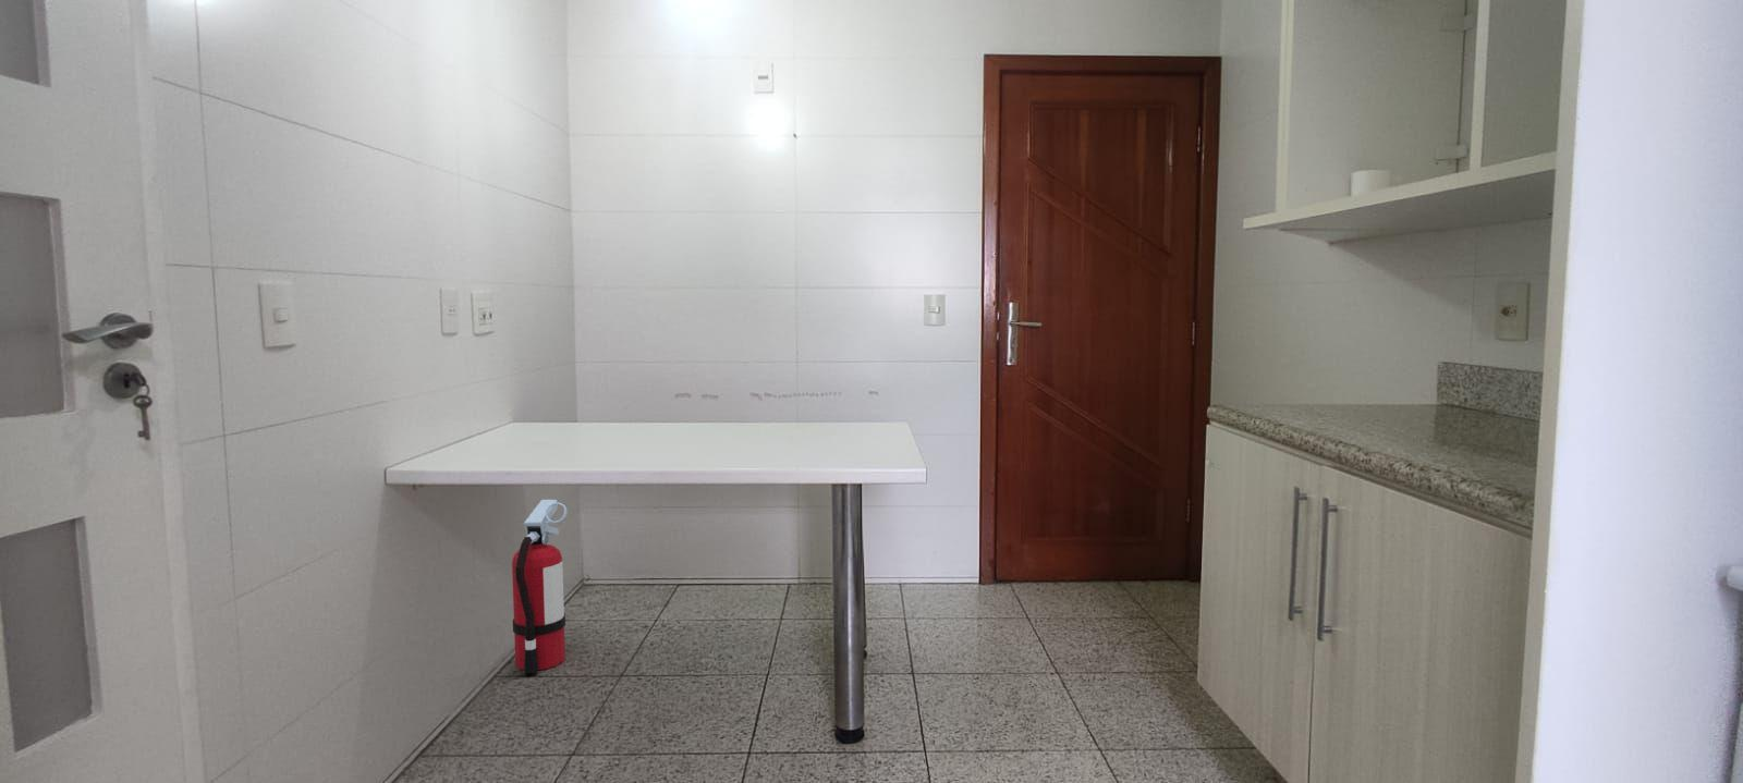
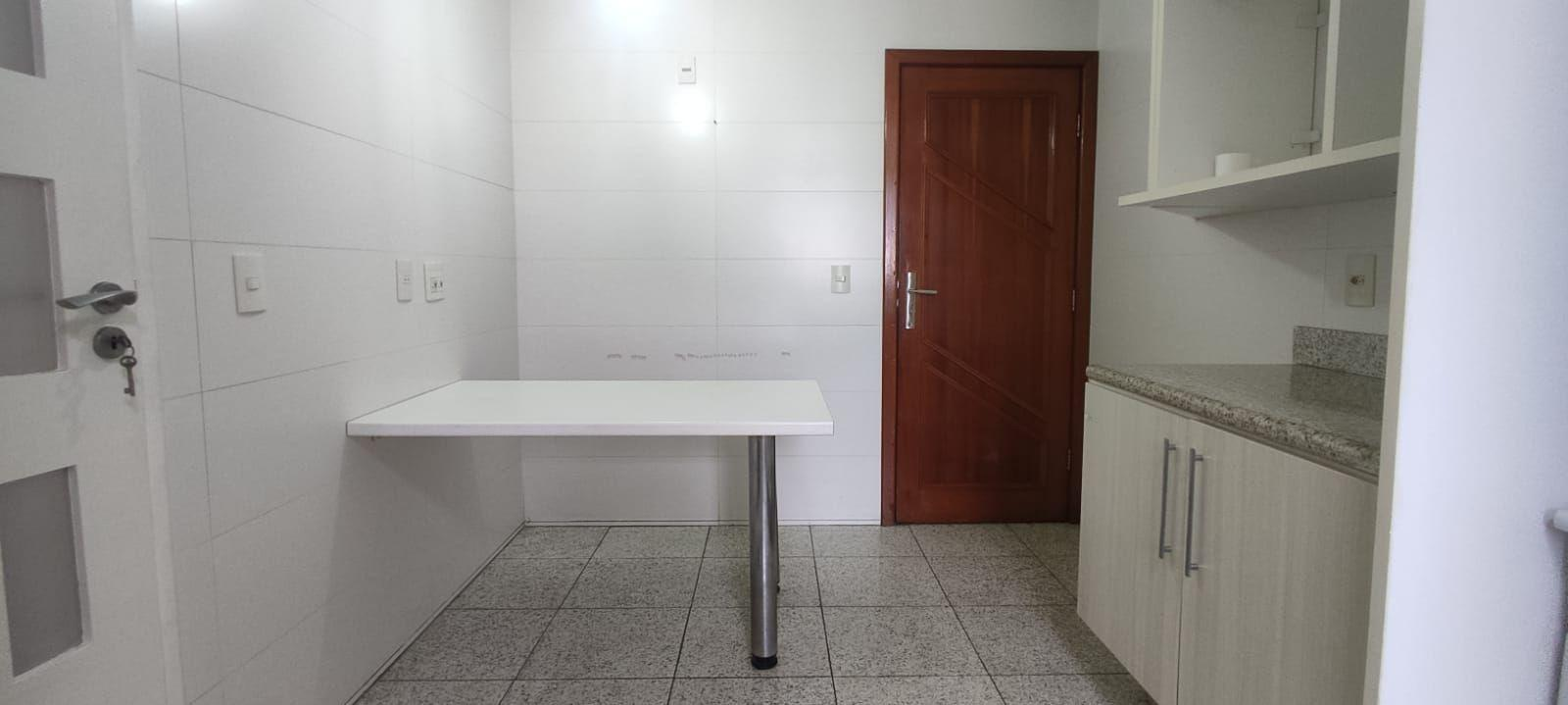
- fire extinguisher (539, 583)
